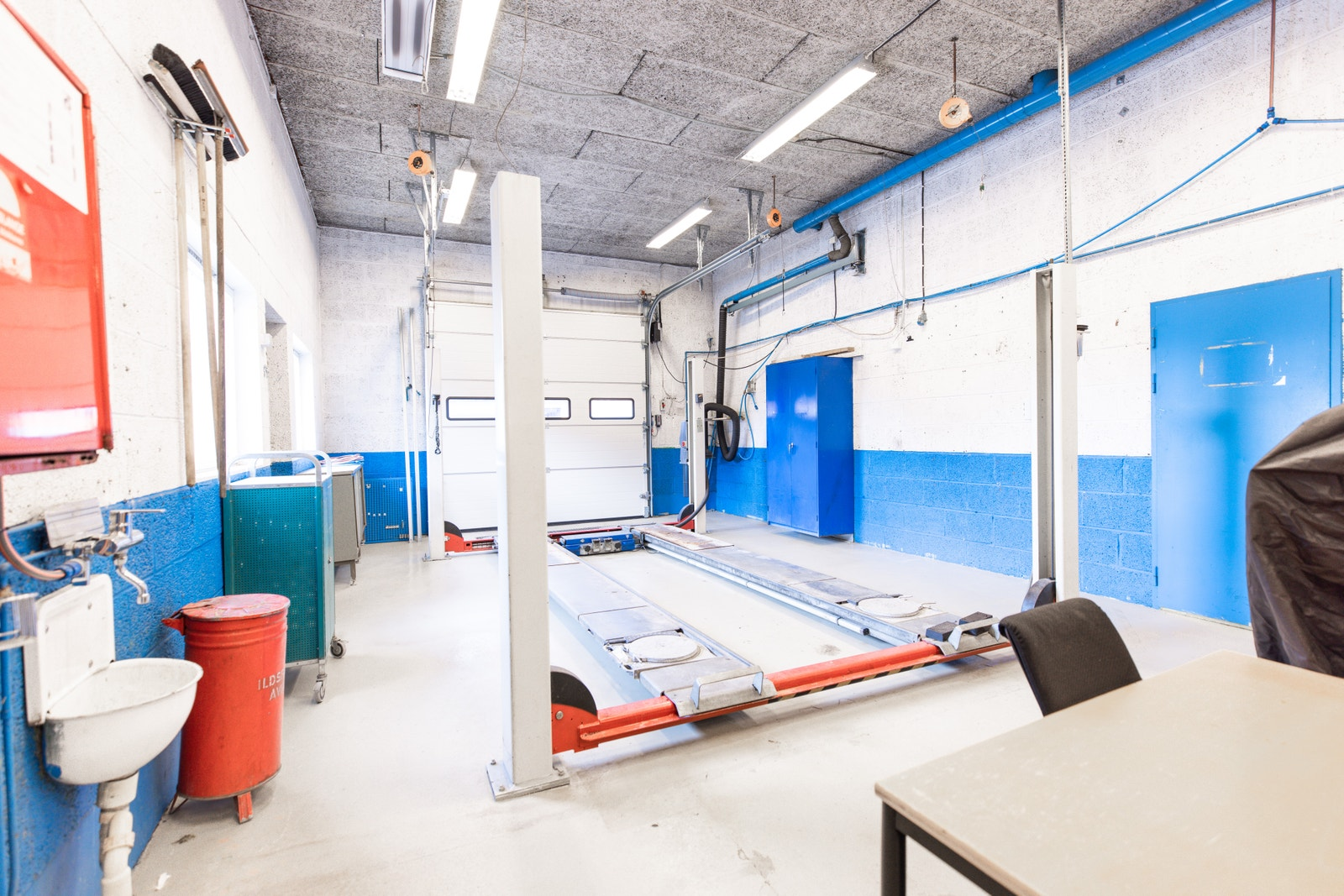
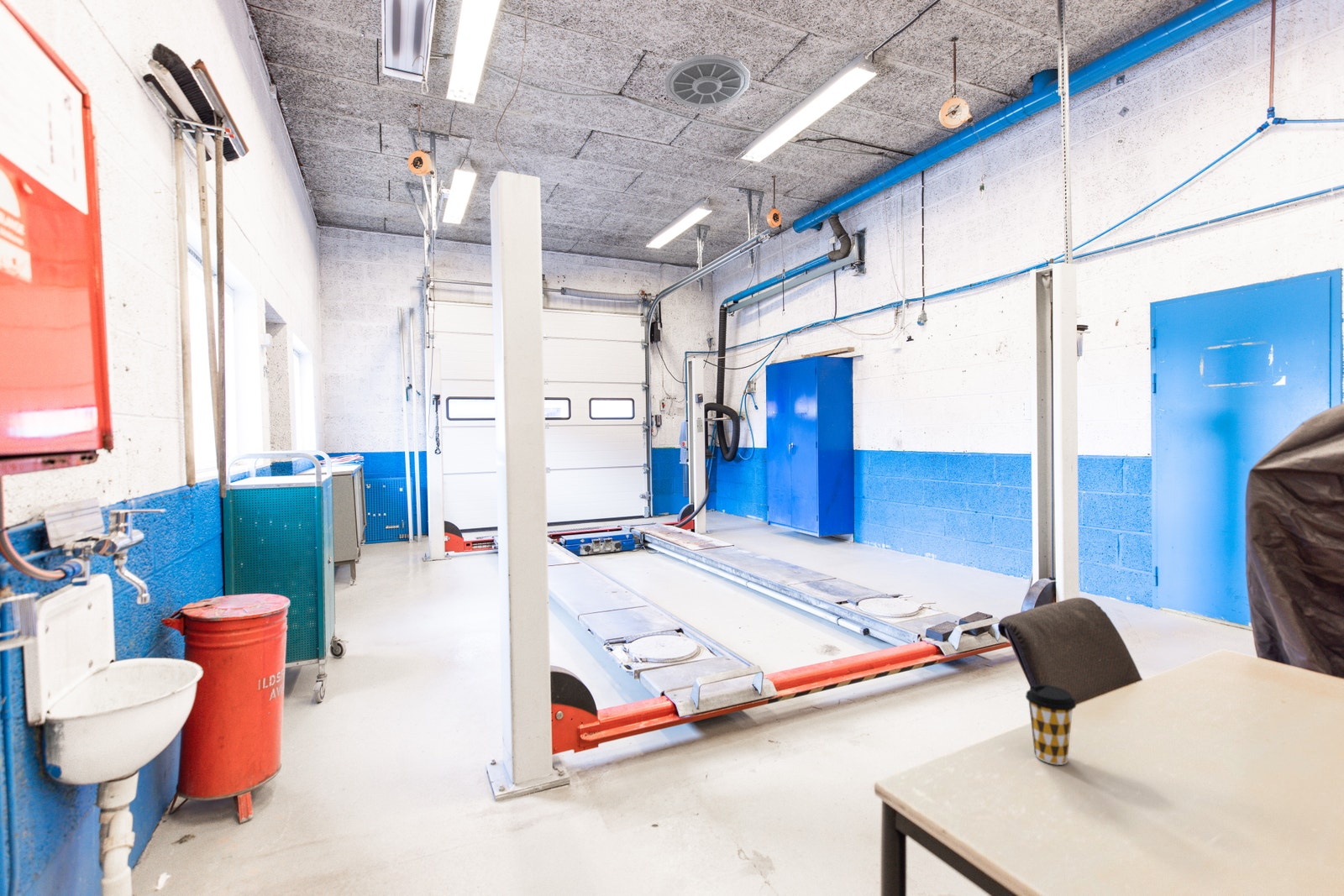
+ coffee cup (1050, 724)
+ ceiling vent (706, 85)
